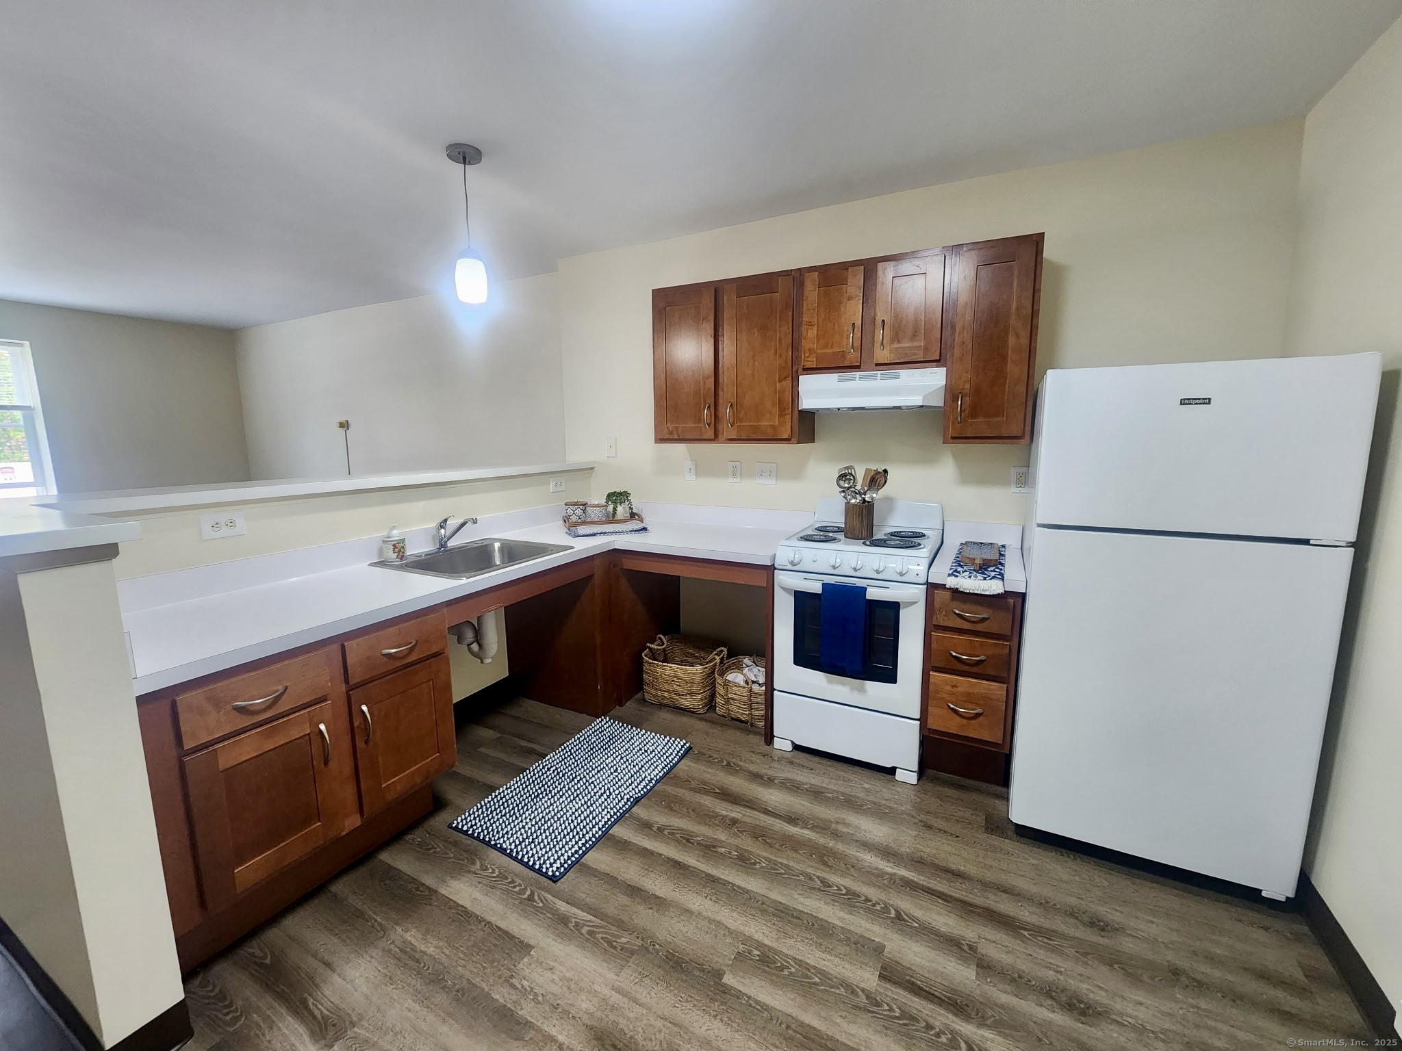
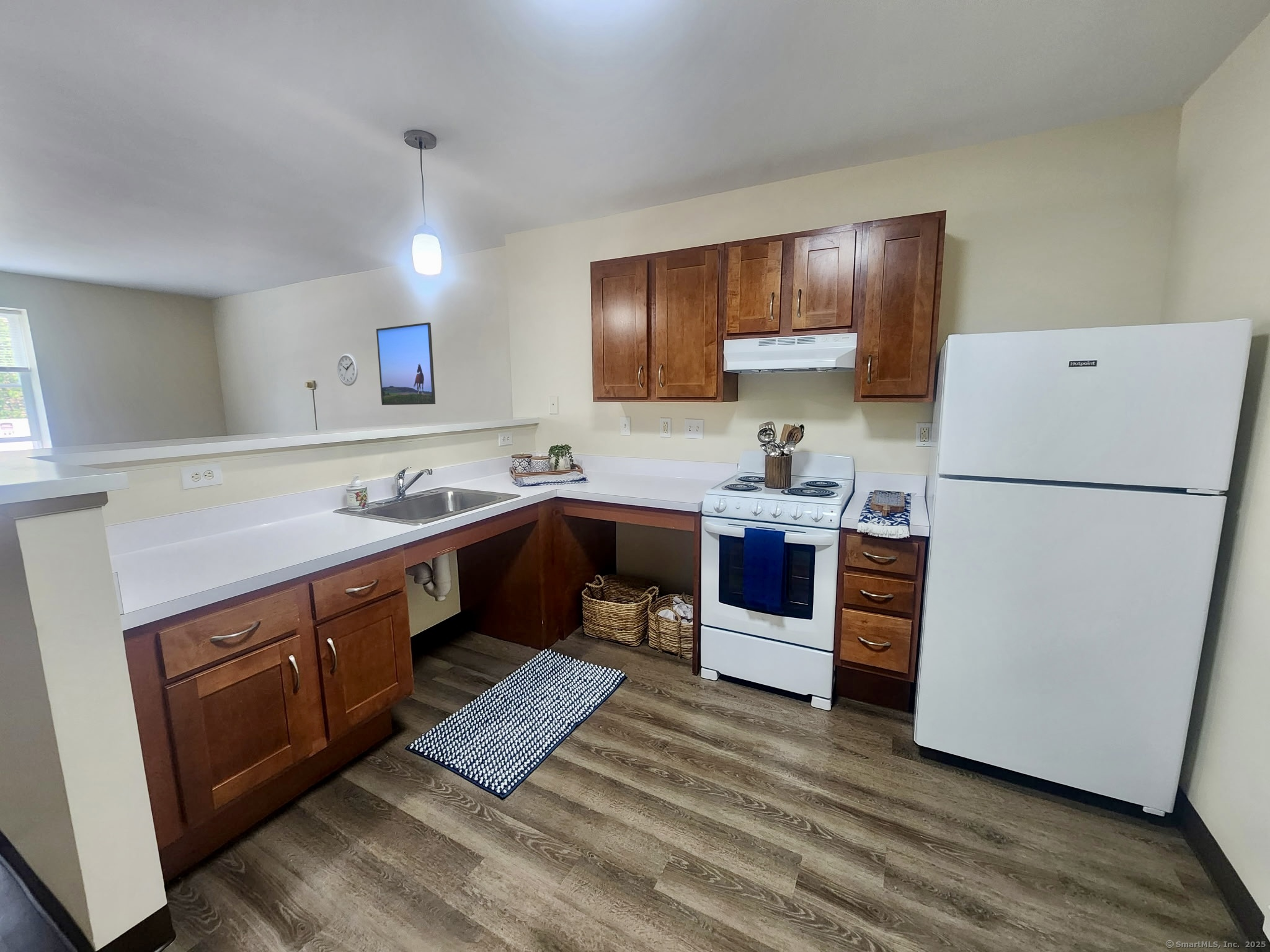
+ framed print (405, 365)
+ wall clock (347, 369)
